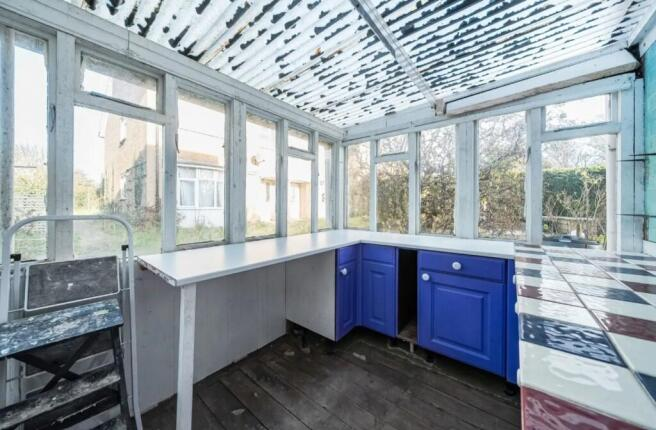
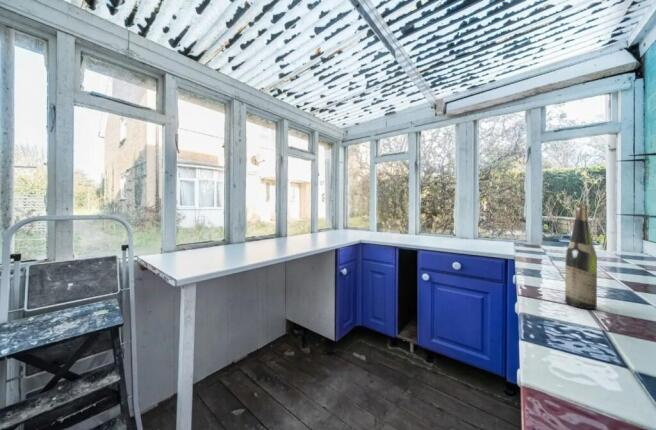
+ wine bottle (580, 254)
